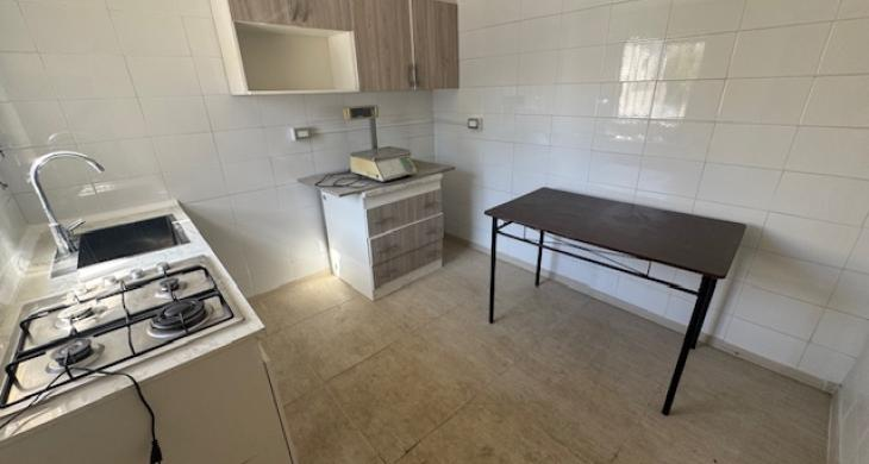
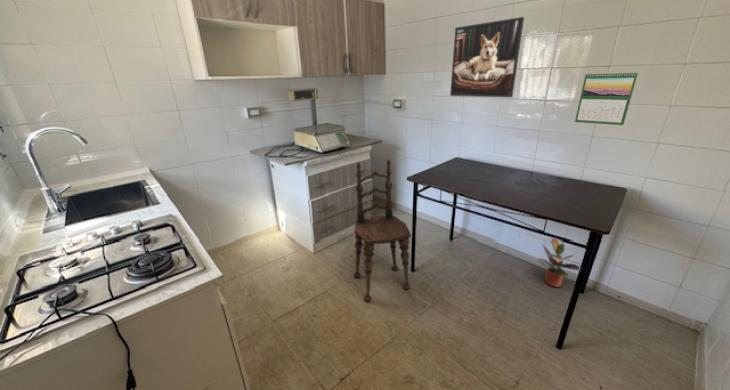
+ dining chair (381, 228)
+ calendar (604, 98)
+ potted plant (557, 265)
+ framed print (482, 61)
